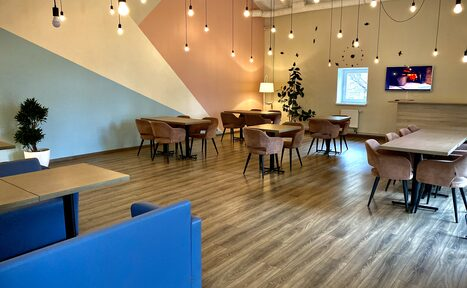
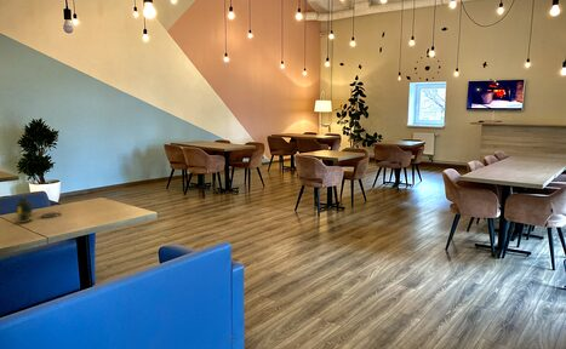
+ teapot (32, 207)
